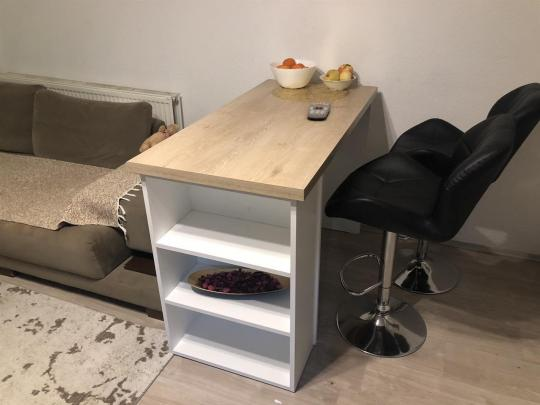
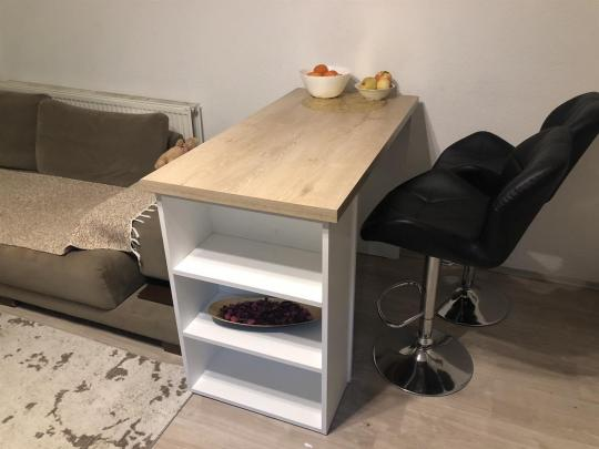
- remote control (318, 110)
